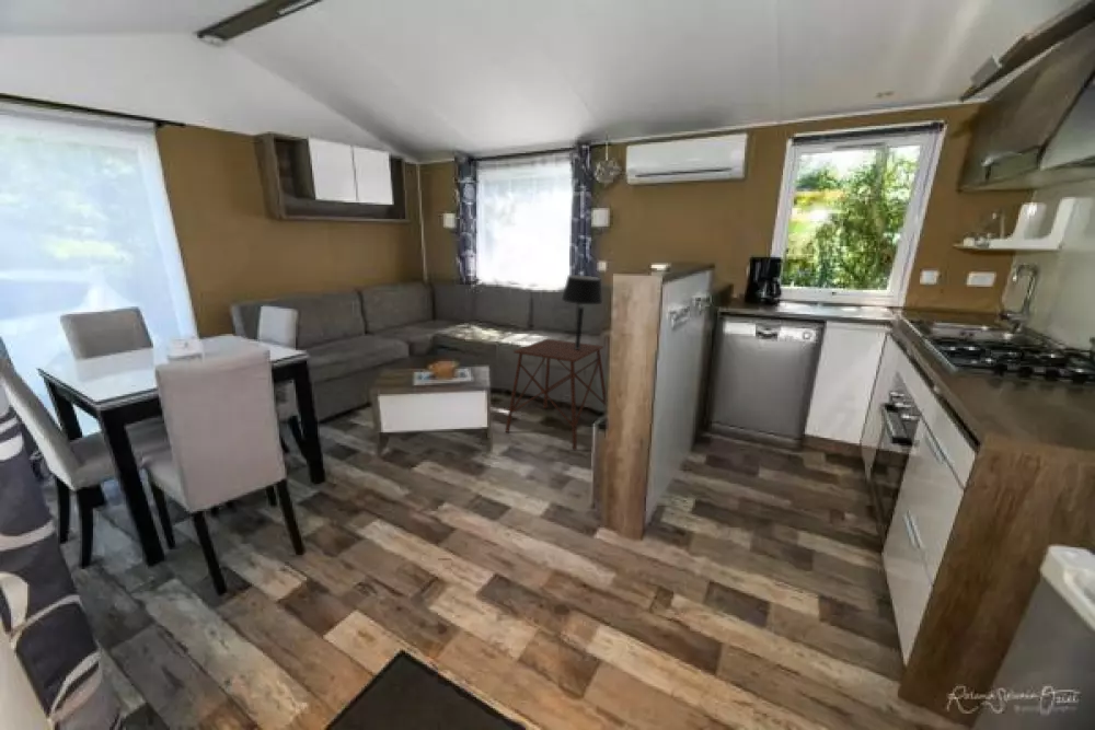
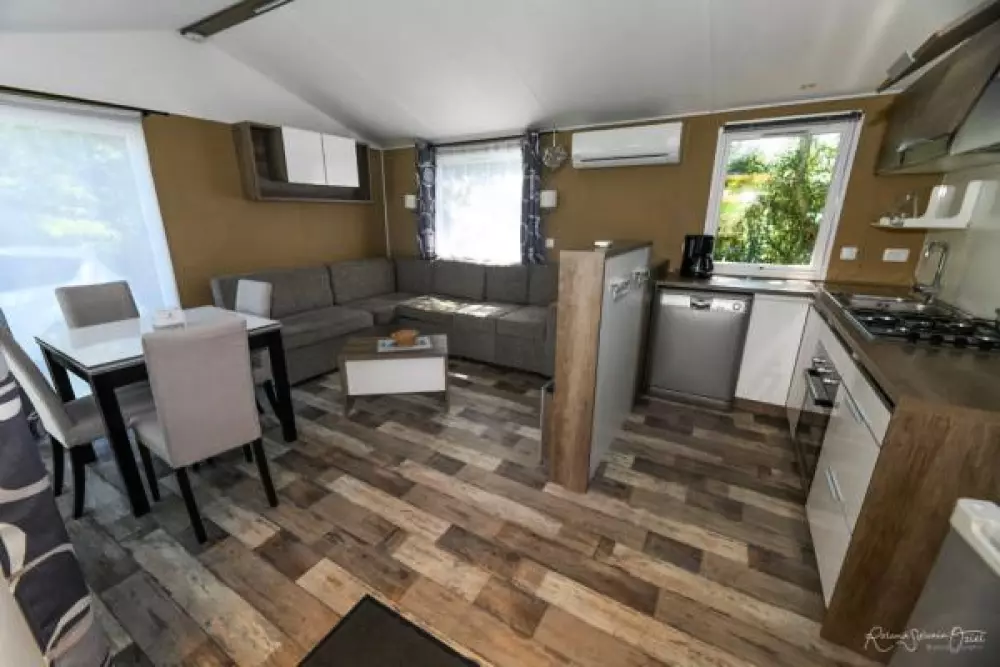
- table lamp (578, 313)
- side table (557, 385)
